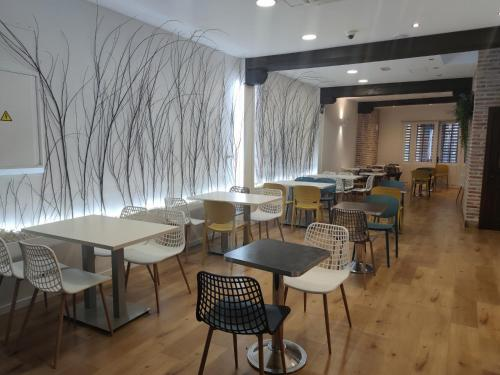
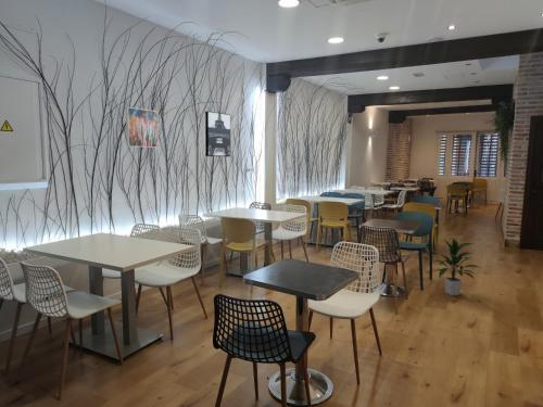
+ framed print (142, 128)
+ indoor plant (454, 265)
+ wall art (218, 135)
